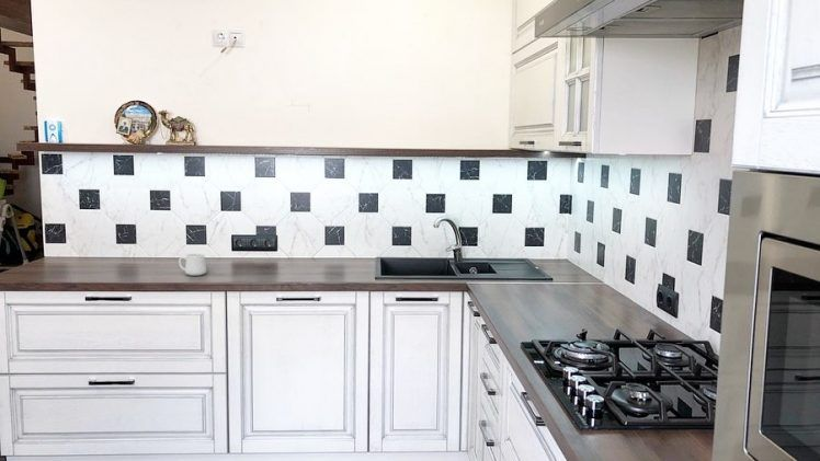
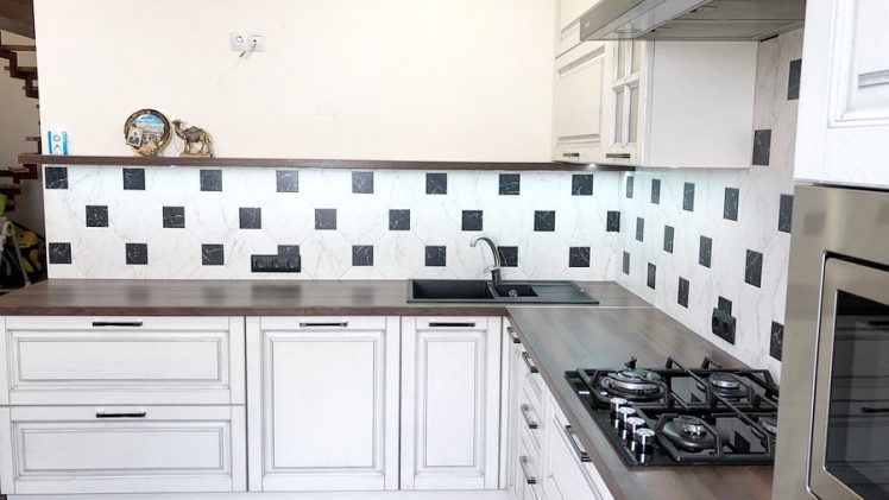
- mug (192, 264)
